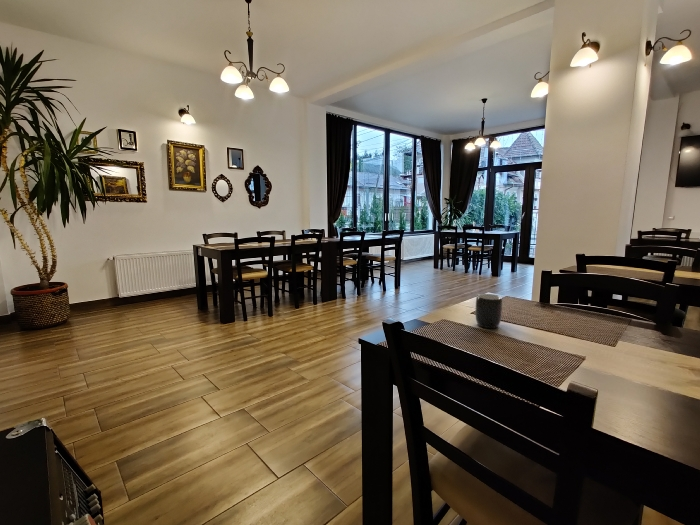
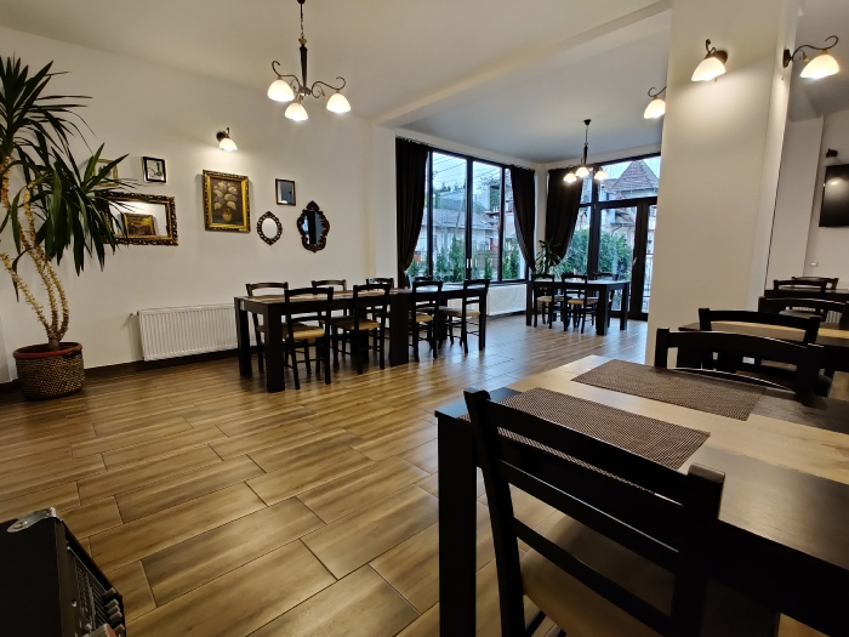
- mug (488, 309)
